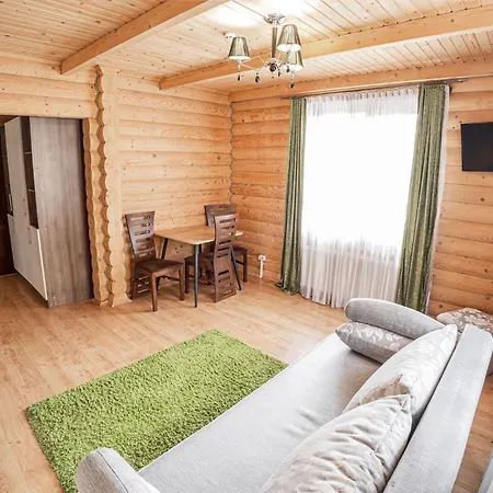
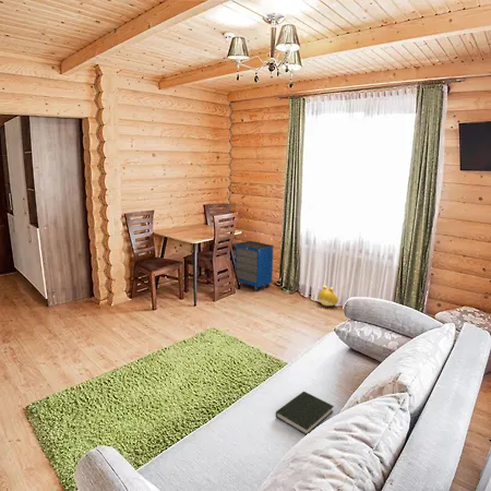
+ plush toy (327, 296)
+ book (304, 411)
+ cabinet (252, 265)
